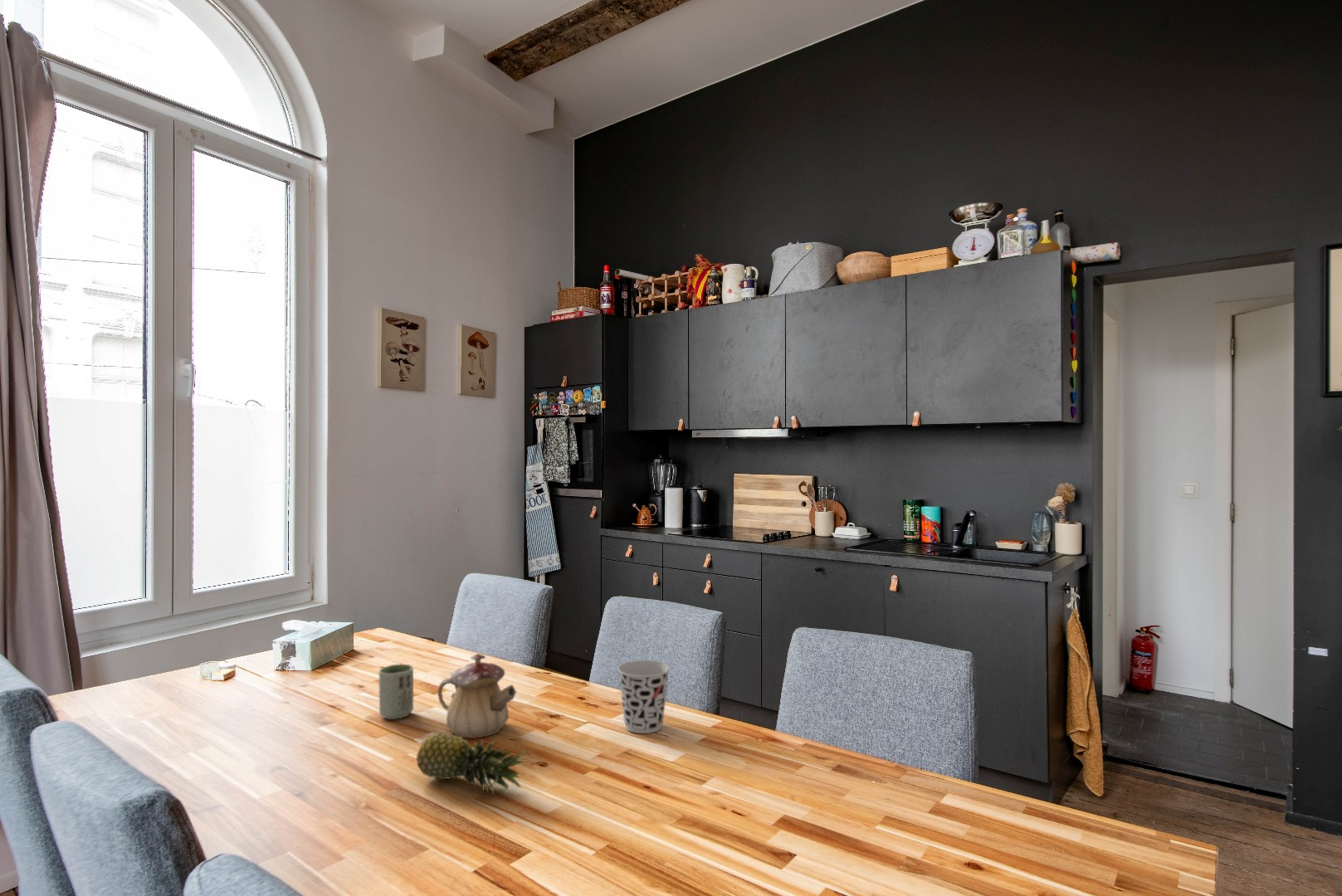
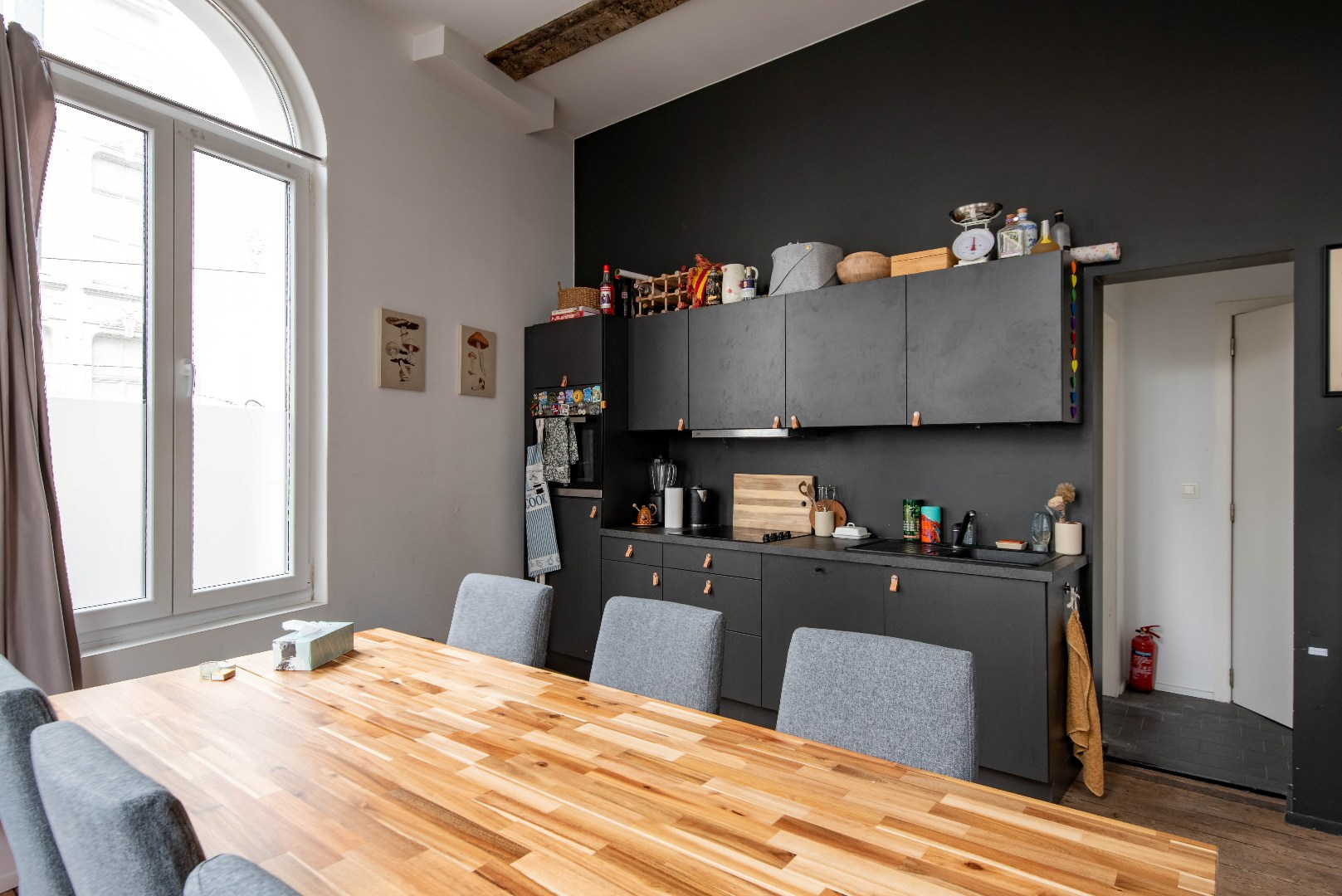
- teapot (474, 690)
- cup (396, 691)
- cup (643, 697)
- fruit (469, 762)
